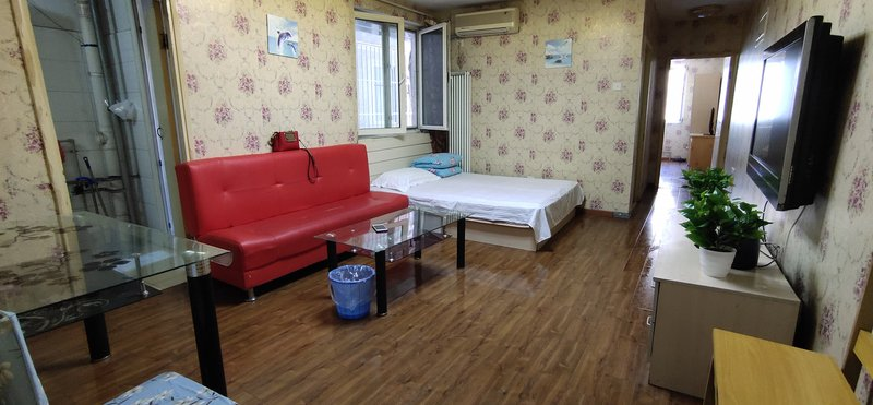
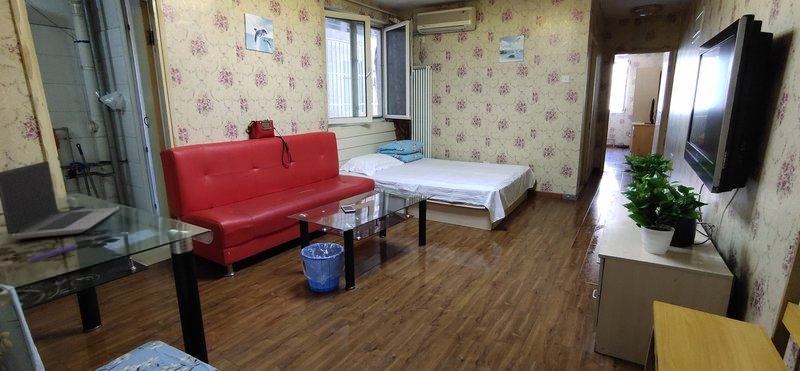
+ pen (52, 252)
+ laptop computer (55, 199)
